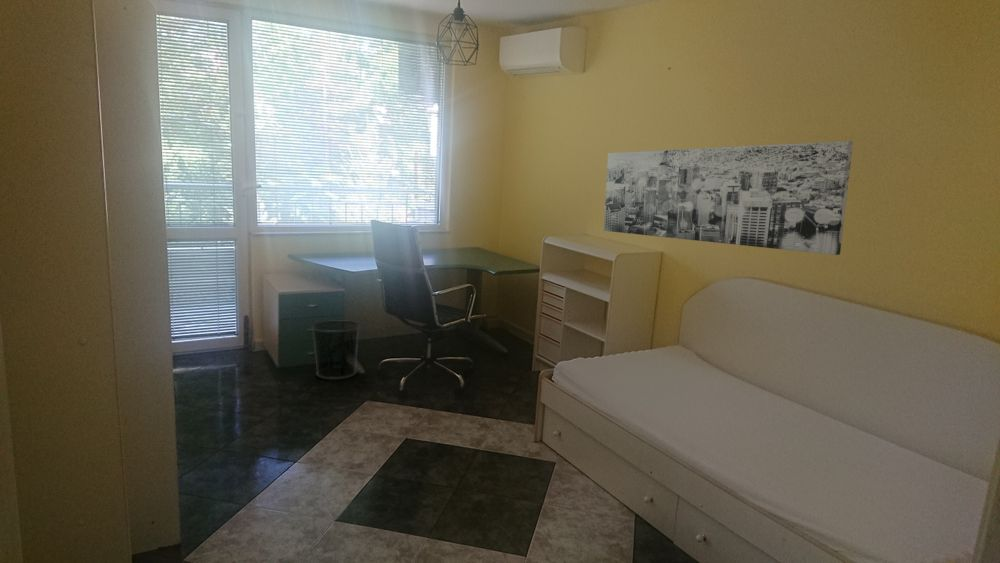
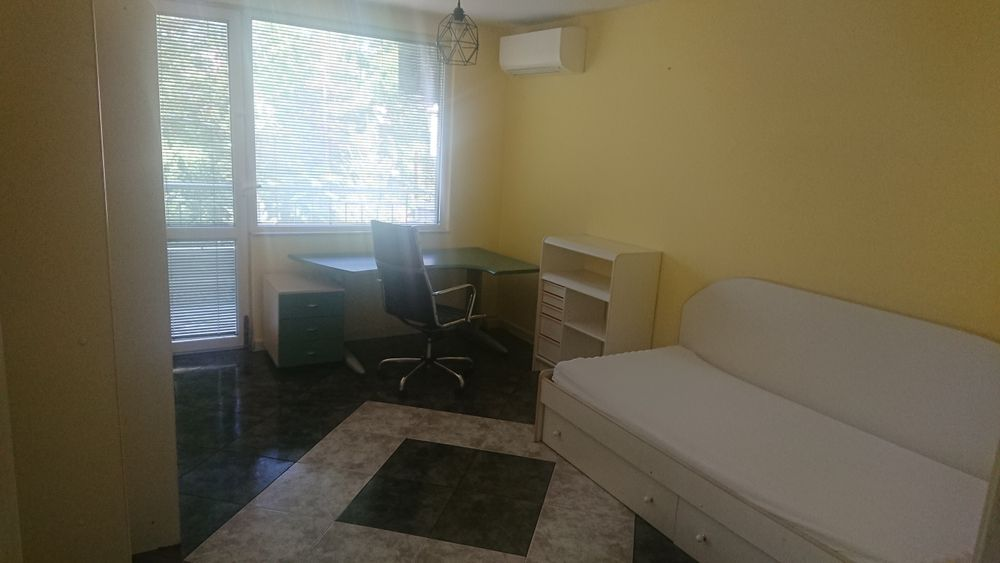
- wall art (703, 195)
- waste bin (336, 349)
